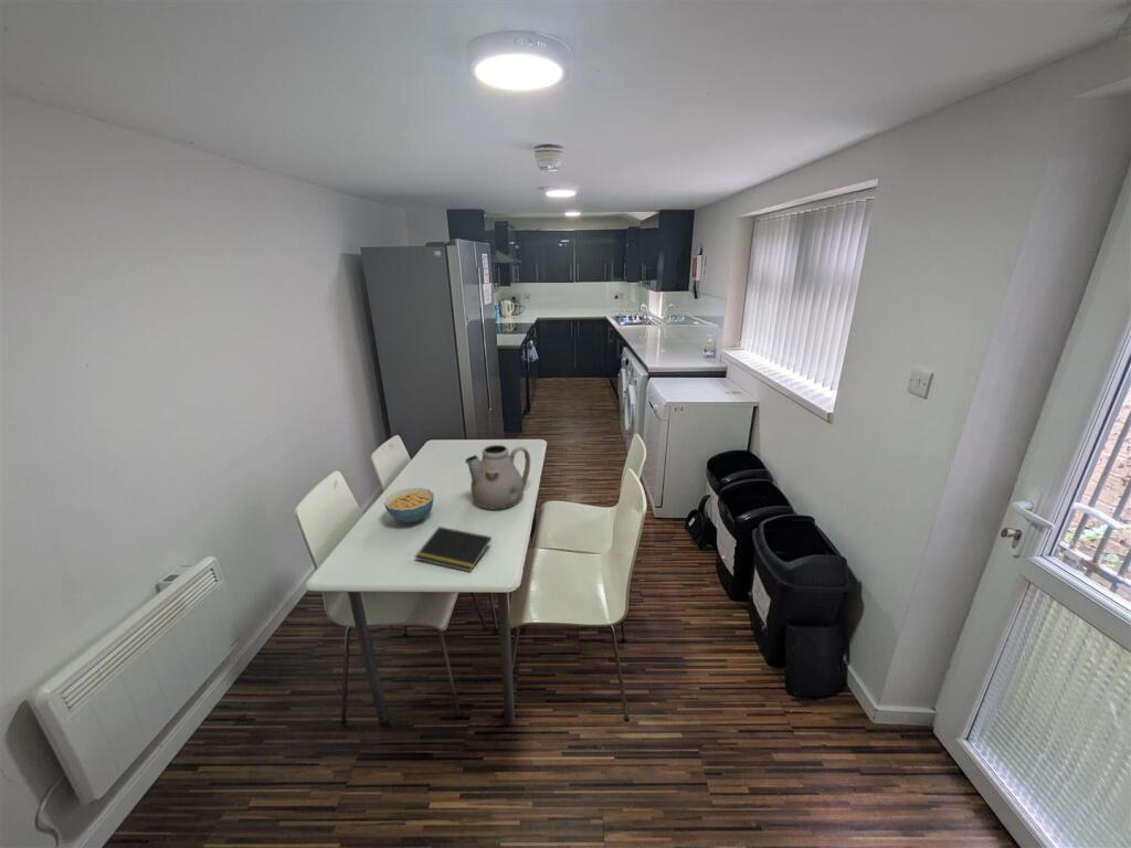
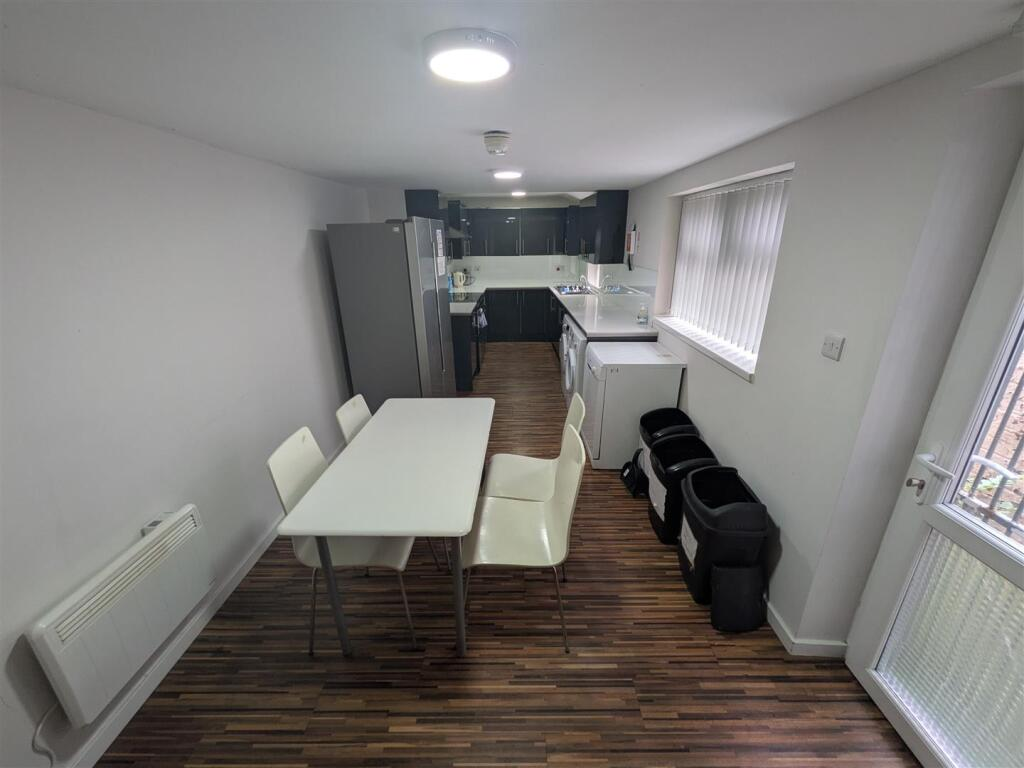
- cereal bowl (411, 508)
- notepad (453, 548)
- teapot (498, 474)
